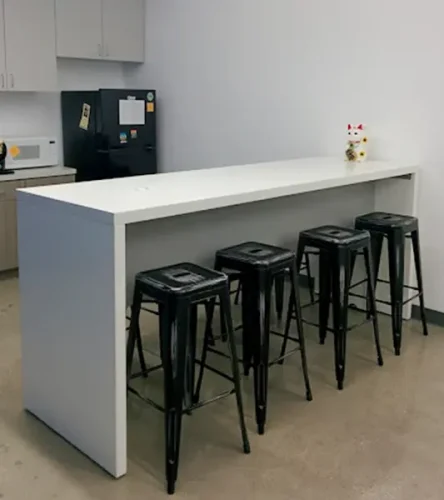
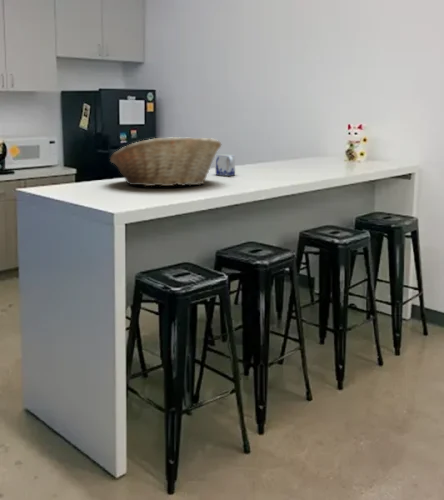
+ fruit basket (167, 160)
+ mug (226, 165)
